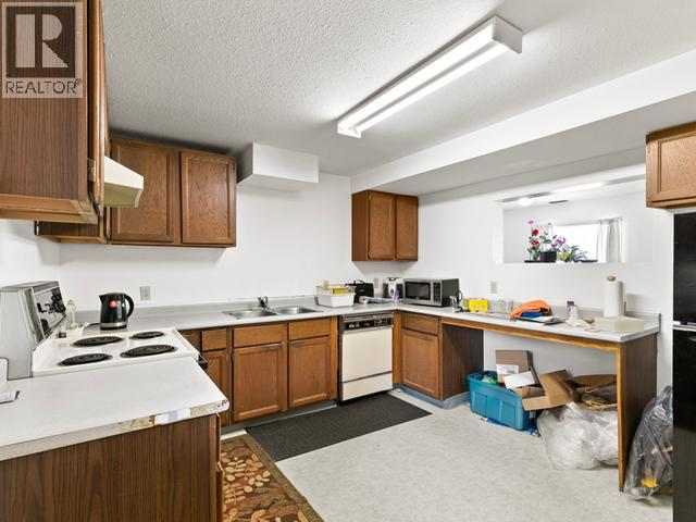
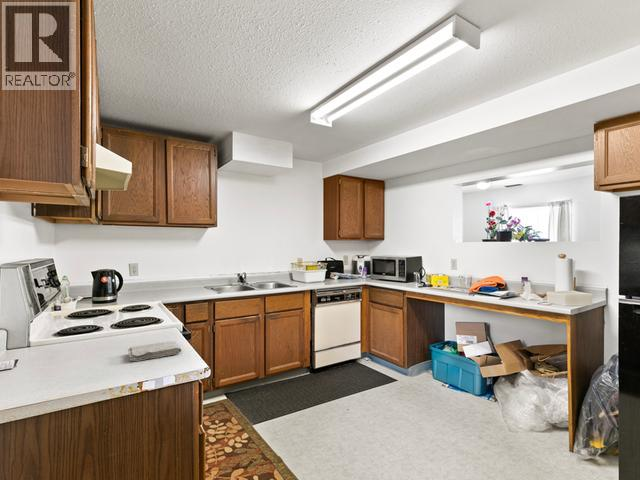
+ washcloth (154, 349)
